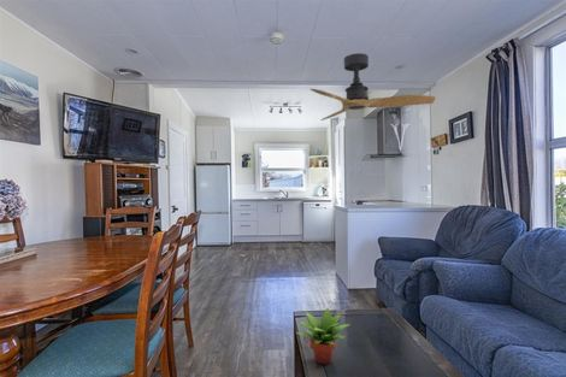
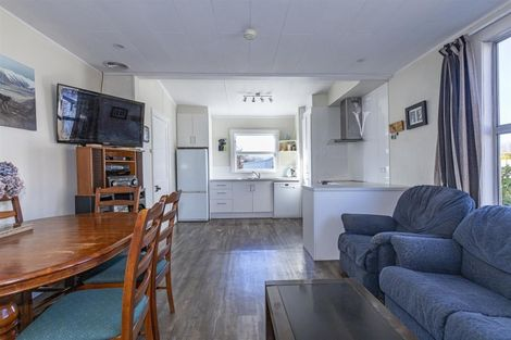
- ceiling fan (366, 87)
- succulent plant (324, 336)
